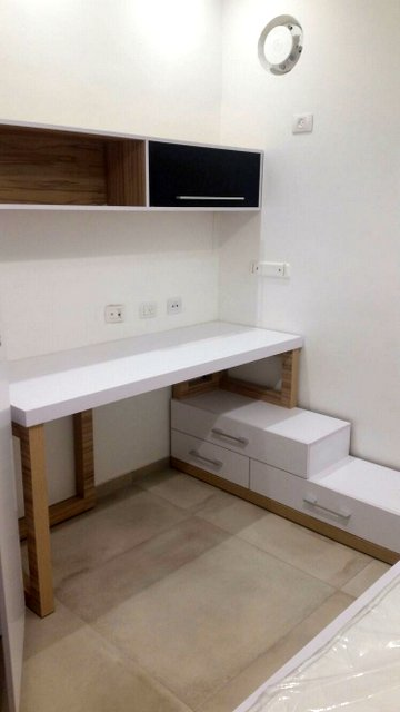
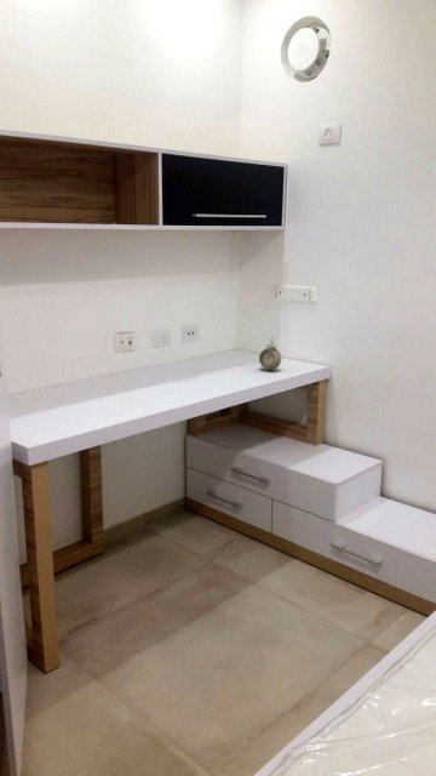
+ alarm clock (269, 354)
